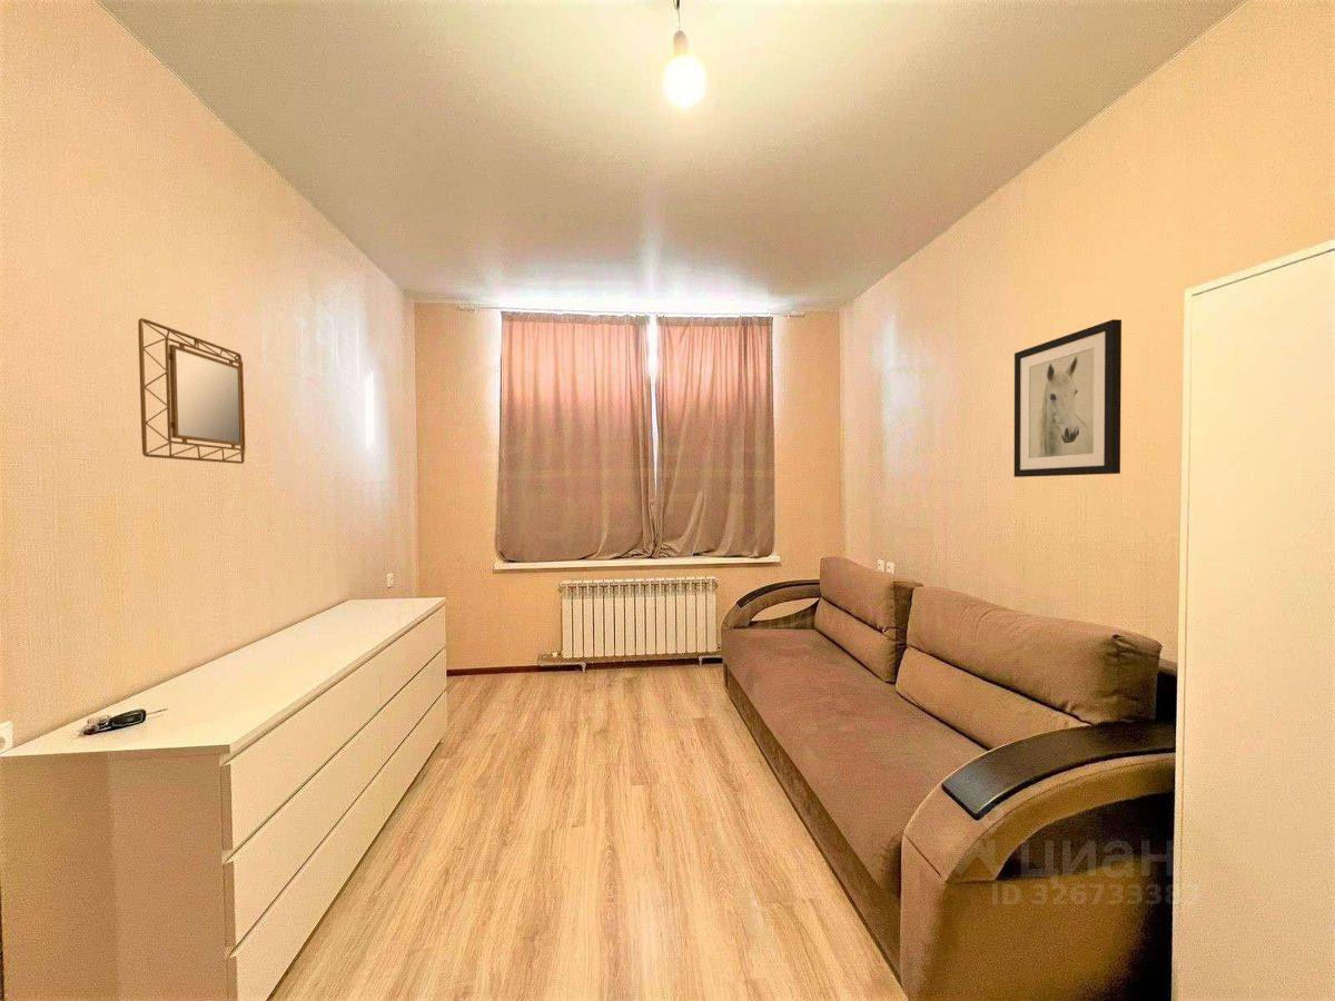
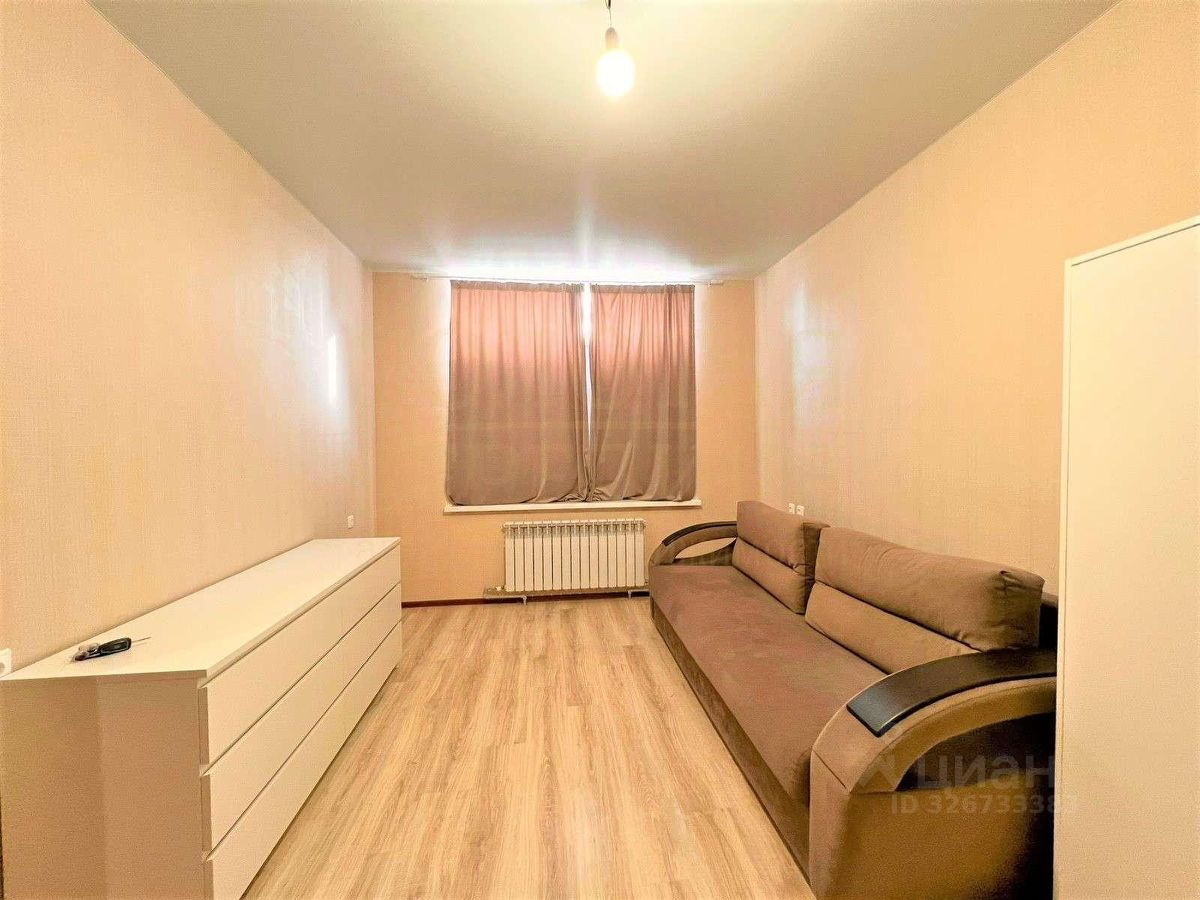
- home mirror (202, 399)
- wall art (1061, 407)
